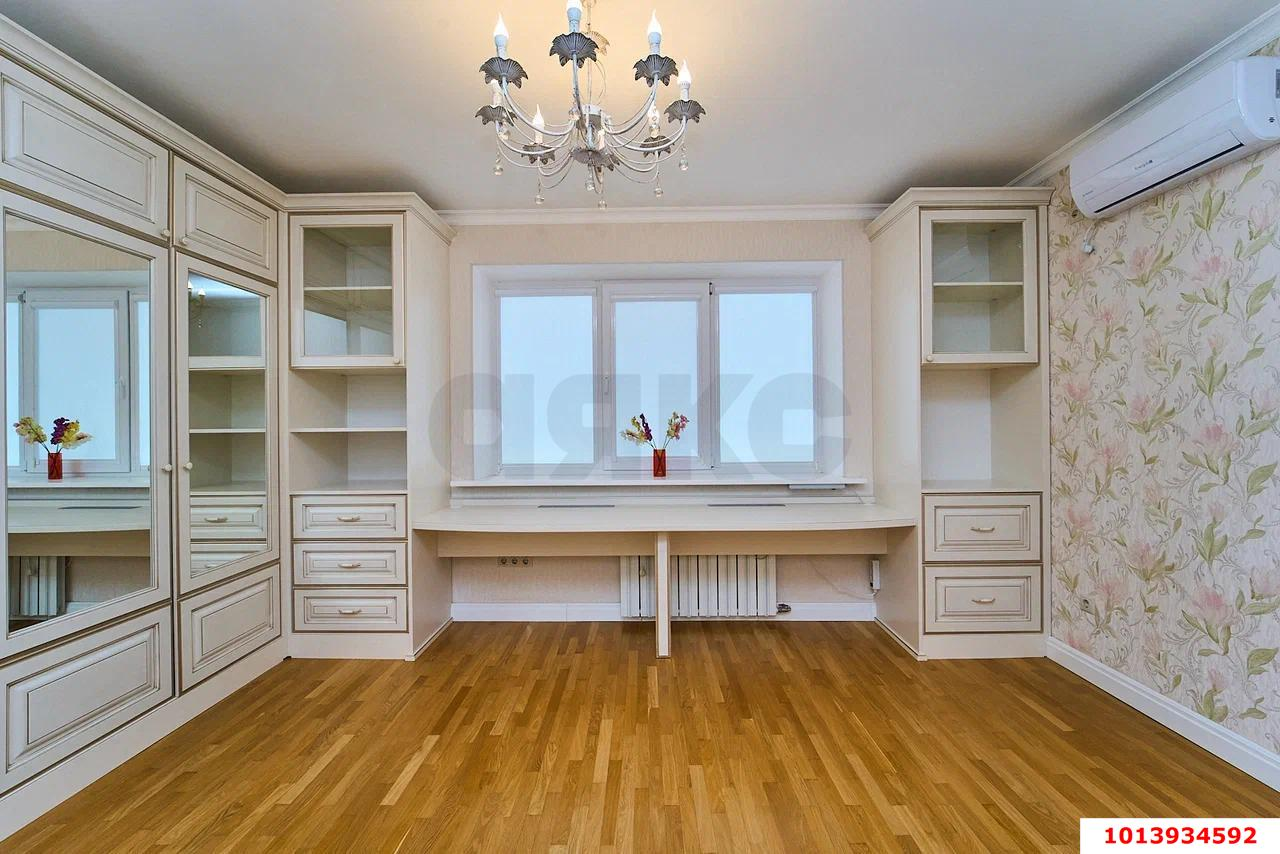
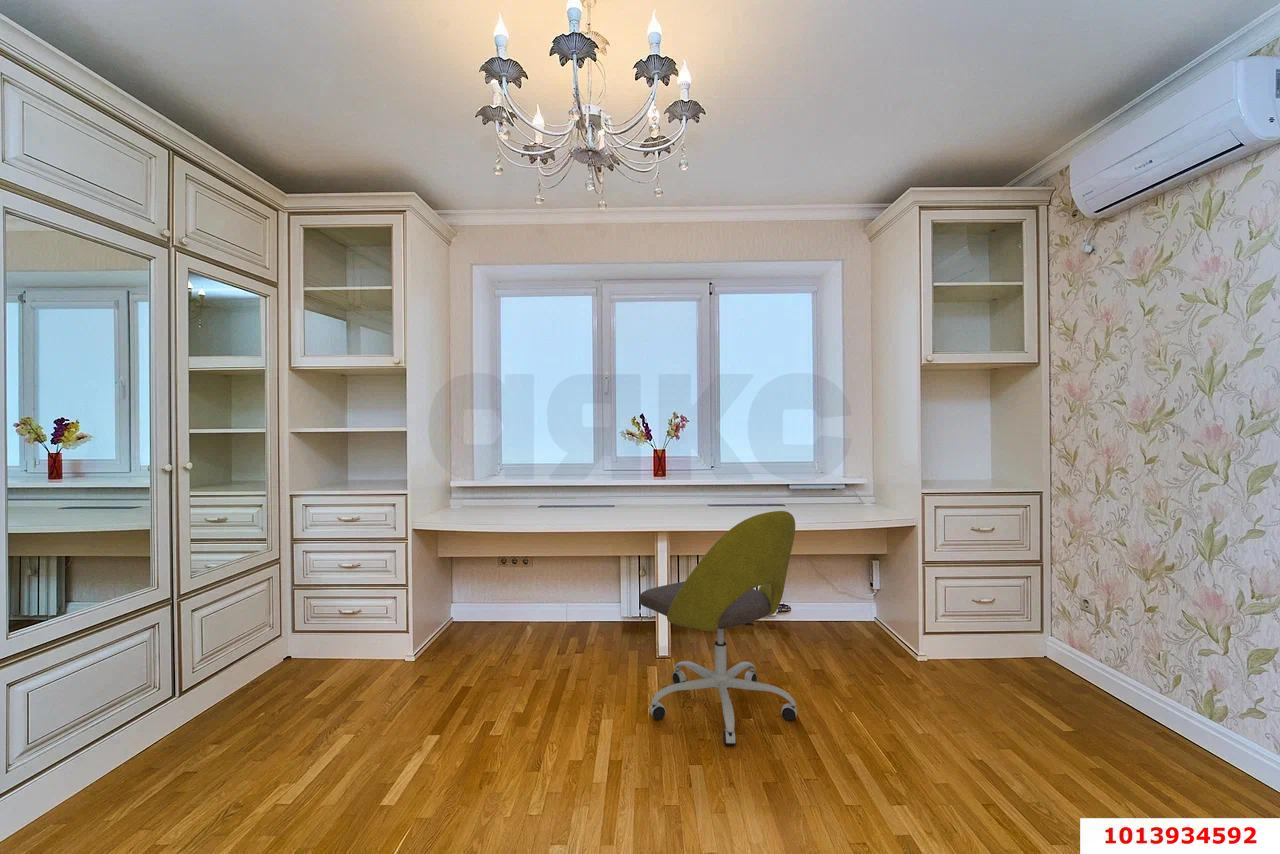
+ office chair (715, 603)
